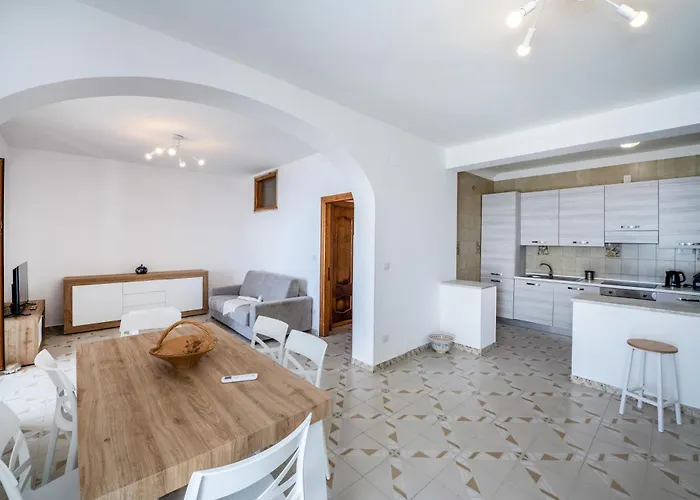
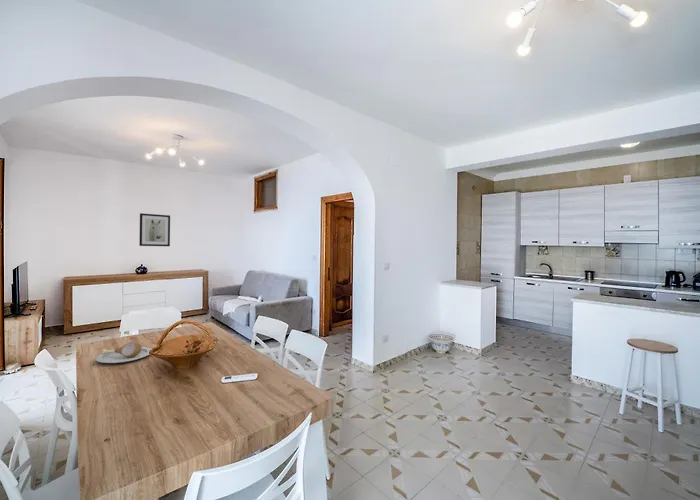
+ plate (124, 348)
+ wall art (155, 230)
